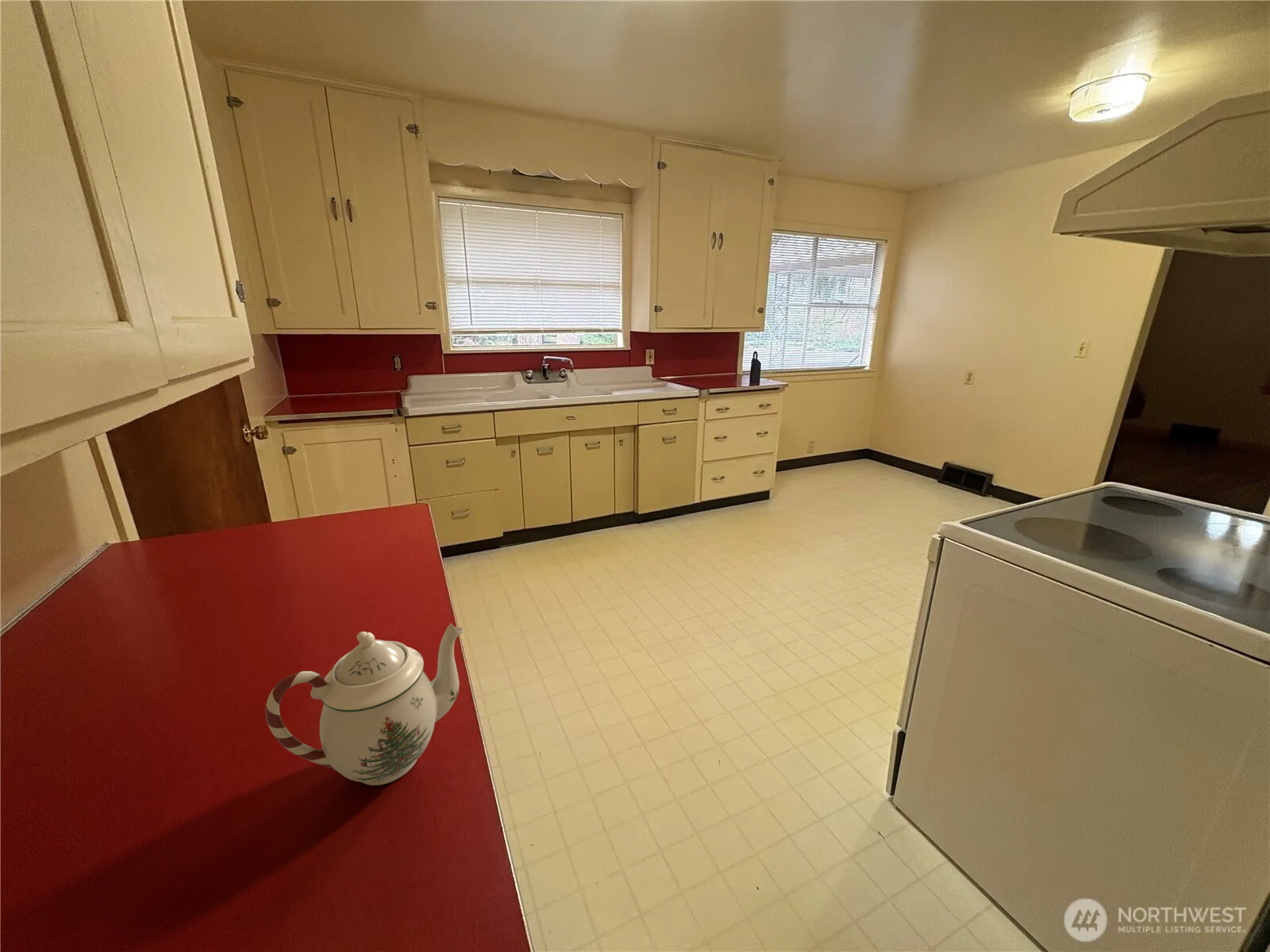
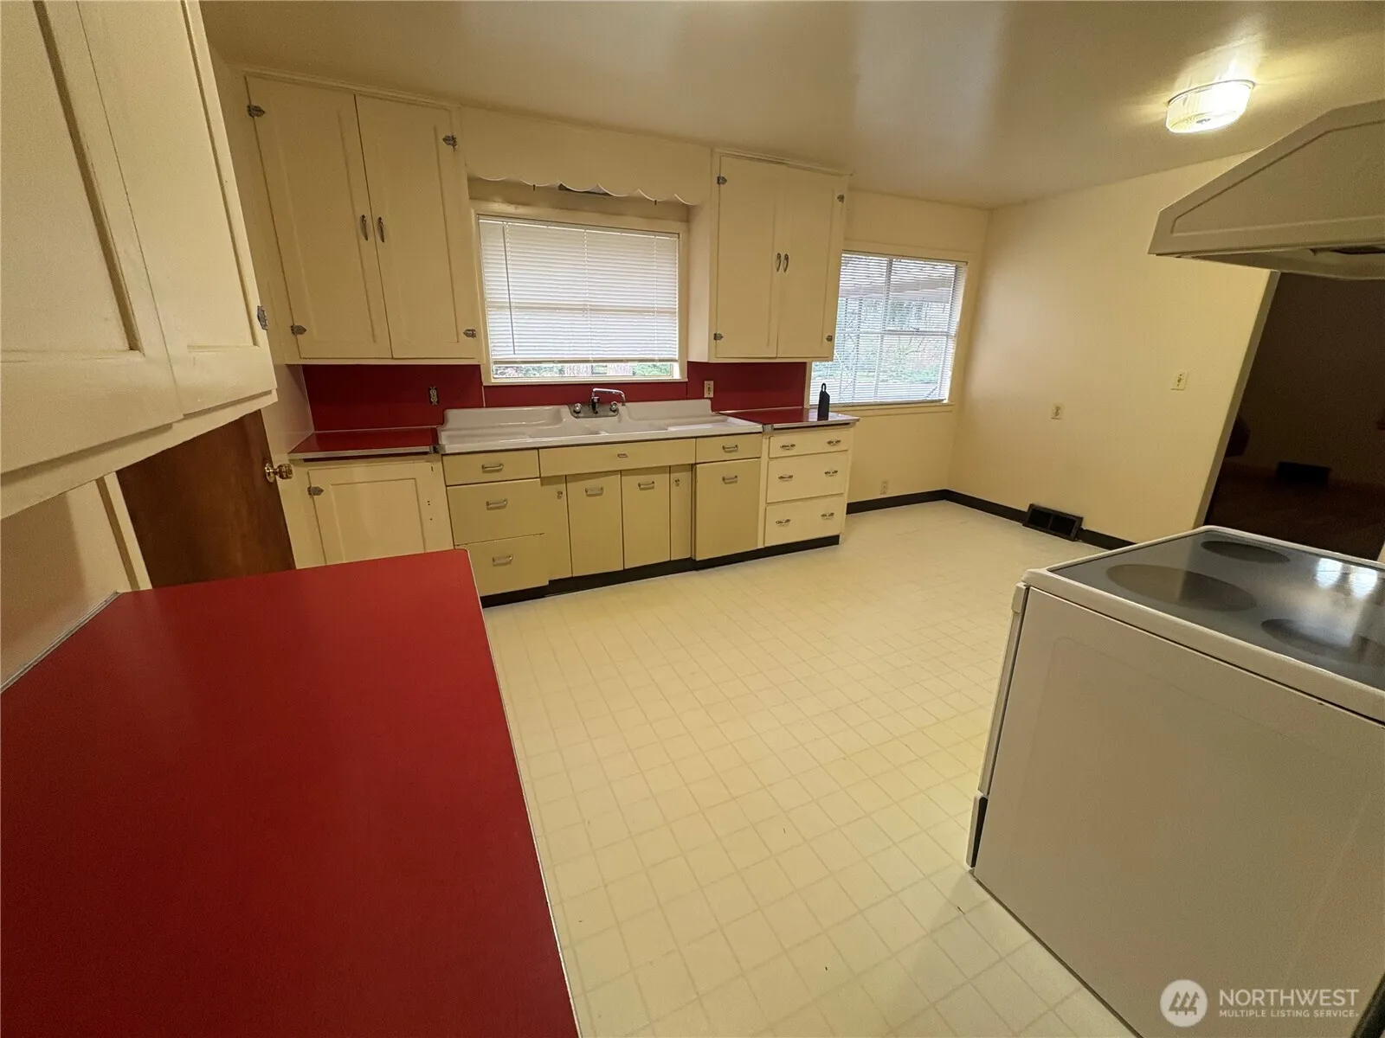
- teapot (381, 697)
